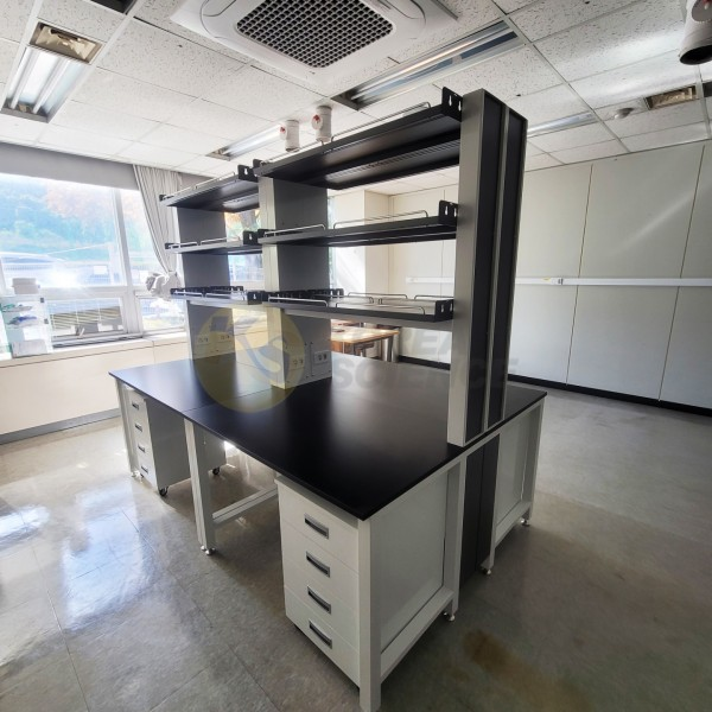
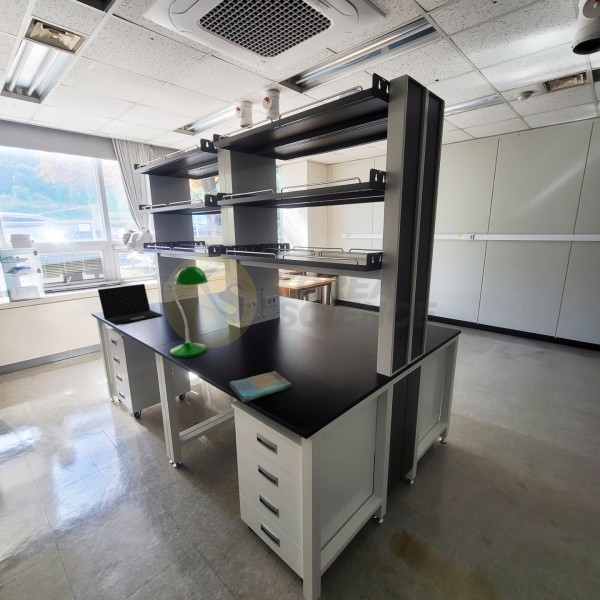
+ desk lamp (183, 312)
+ laptop (130, 302)
+ dish towel (260, 384)
